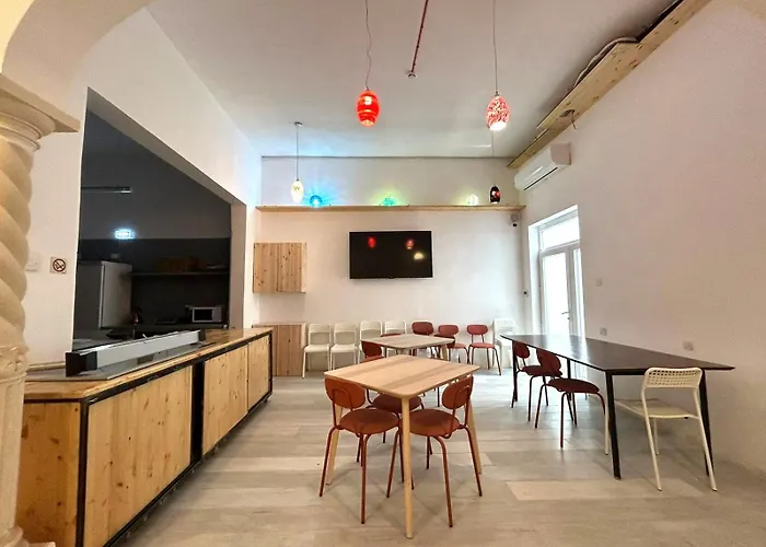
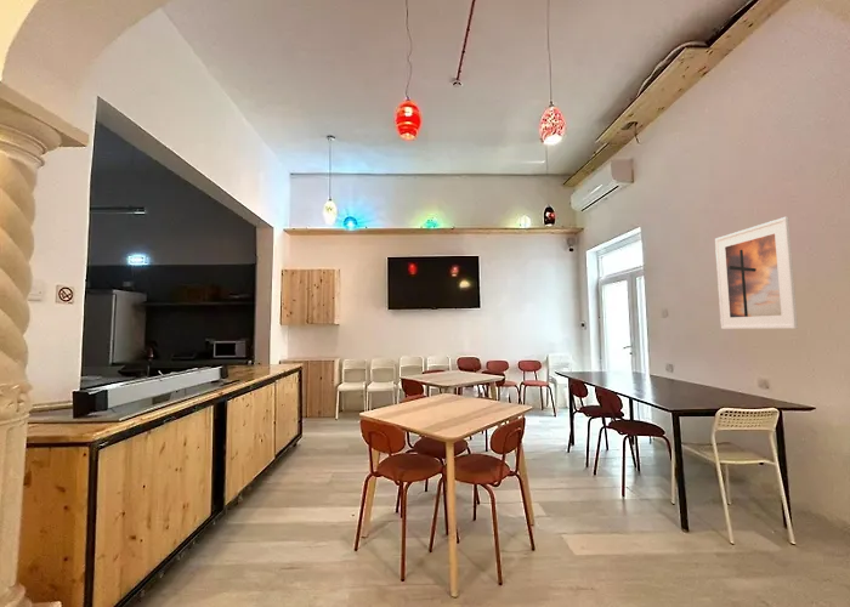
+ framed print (752, 278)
